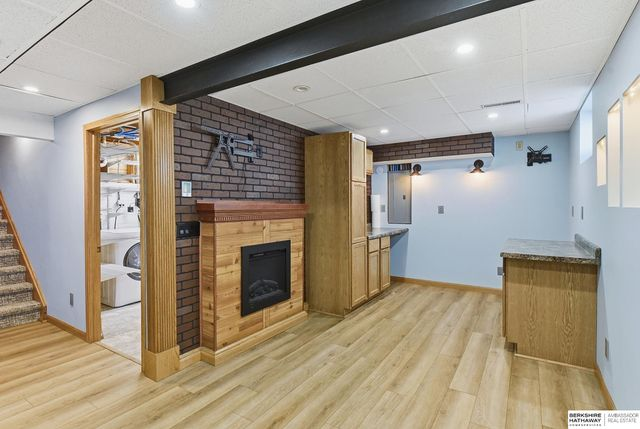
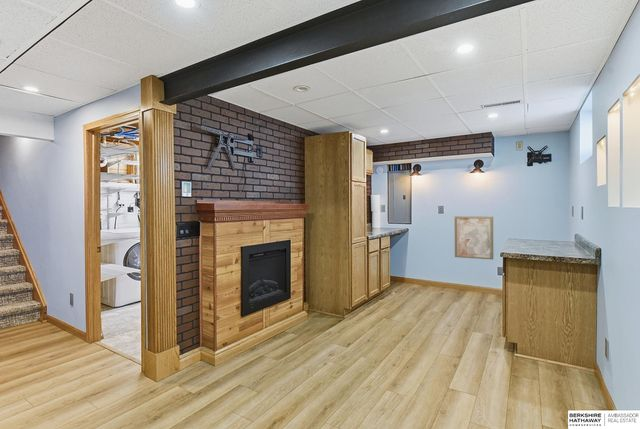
+ wall art (473, 237)
